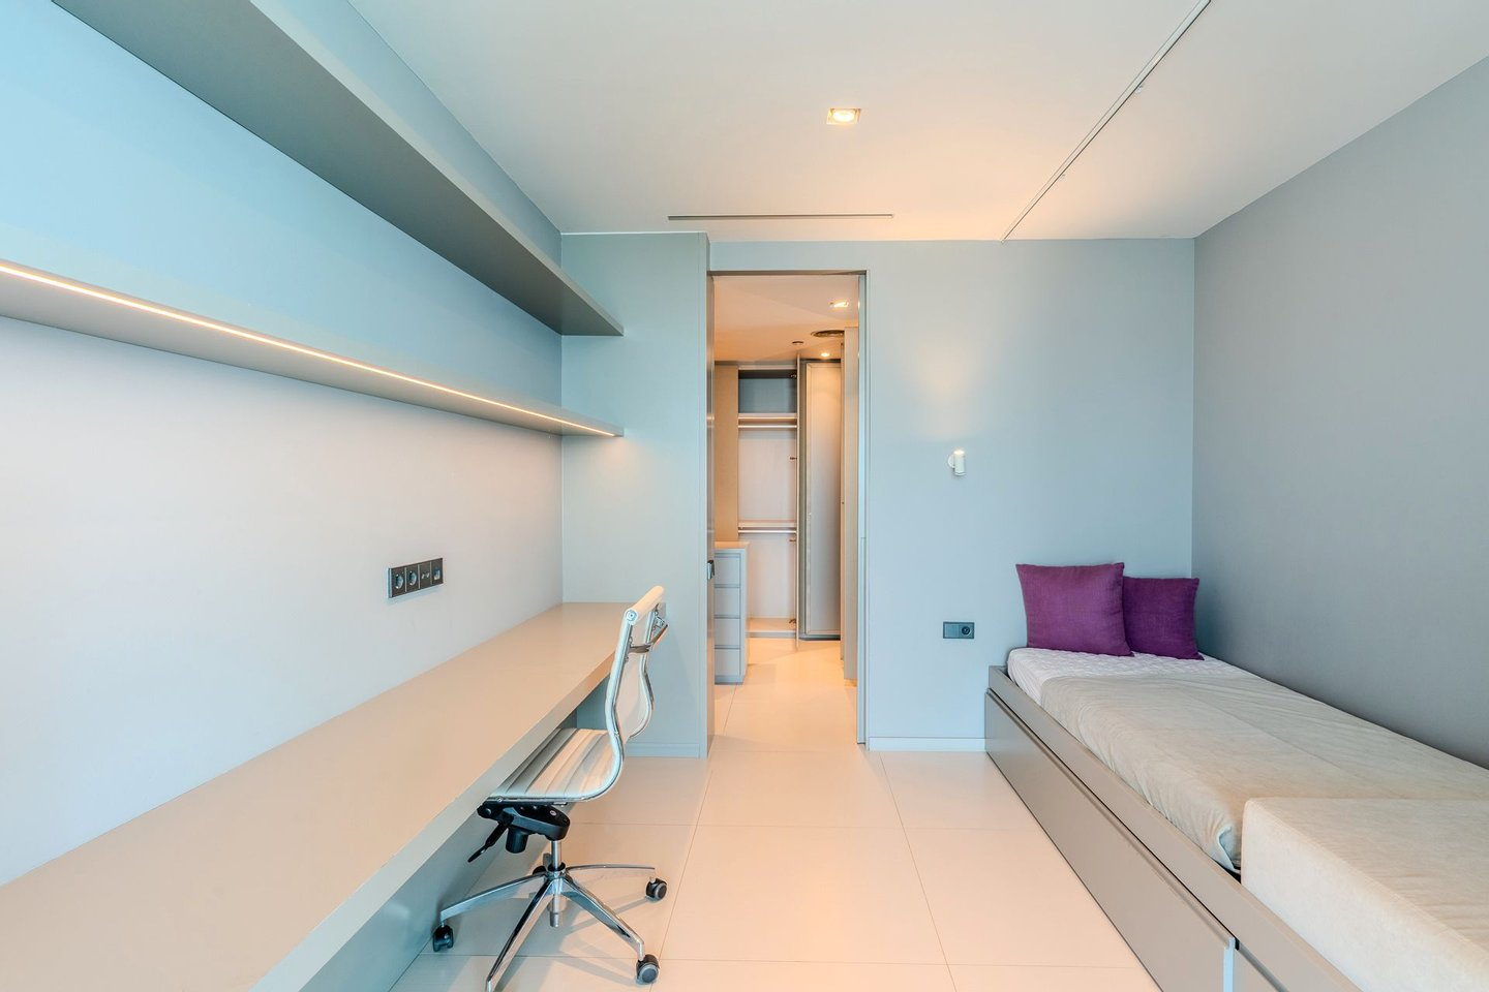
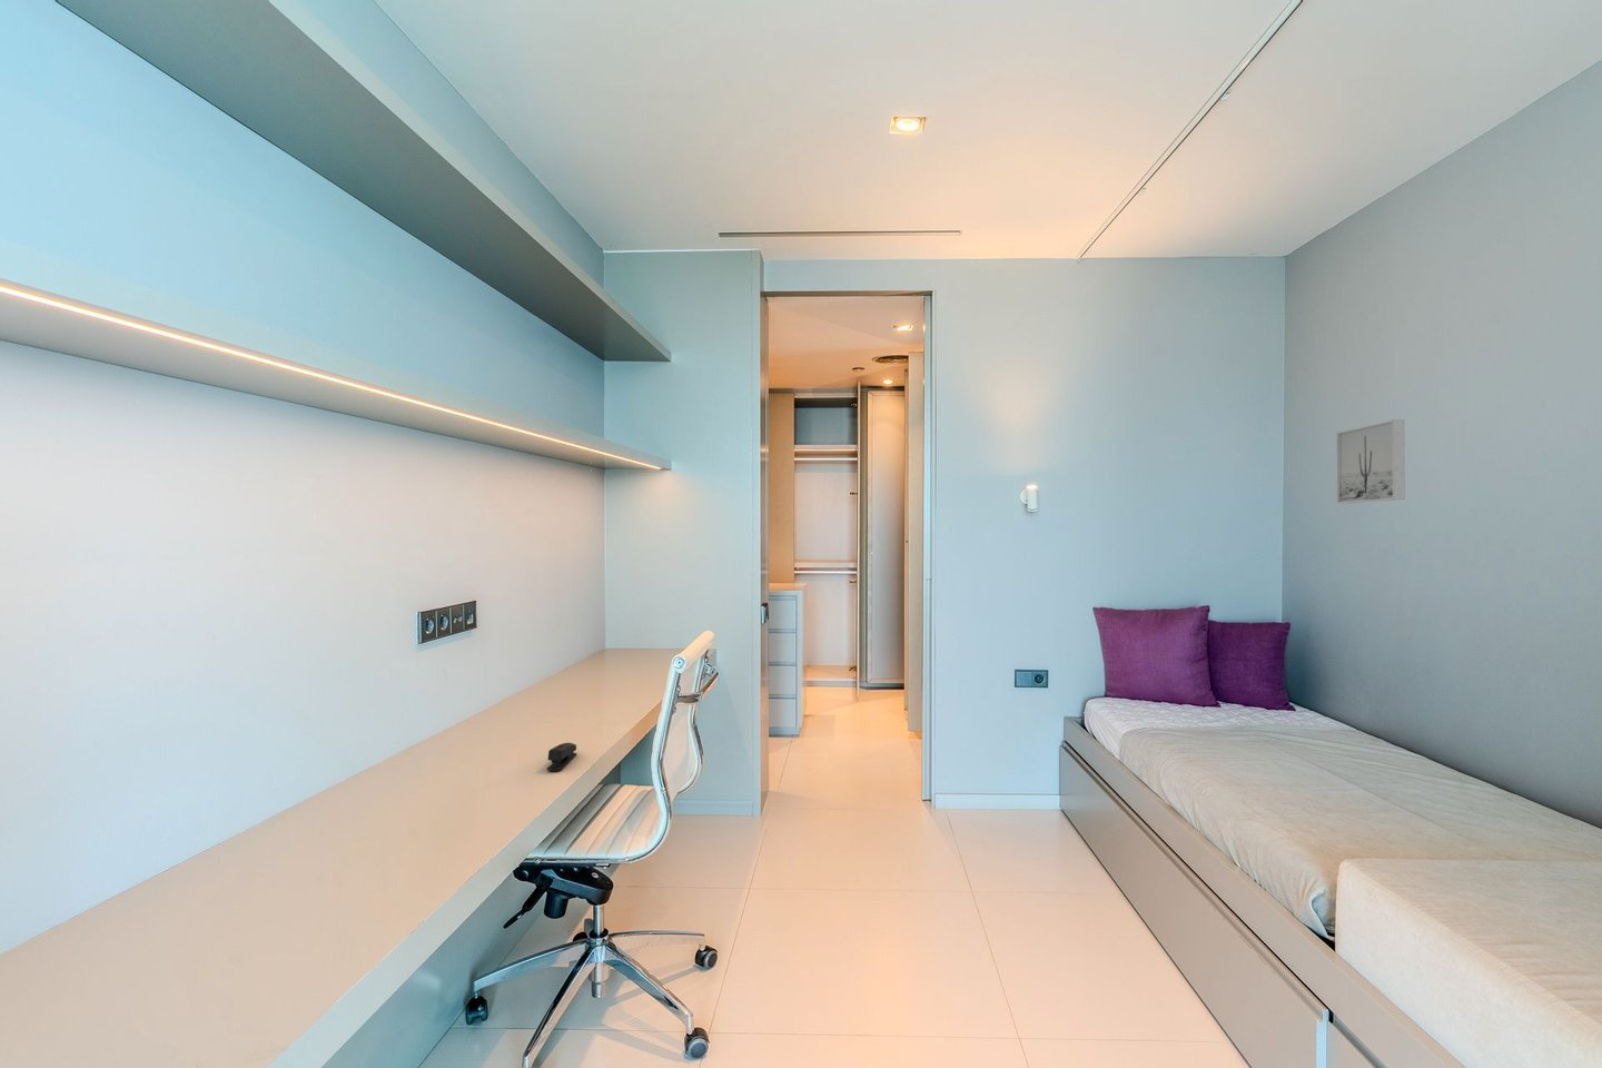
+ stapler (561, 752)
+ wall art (1368, 464)
